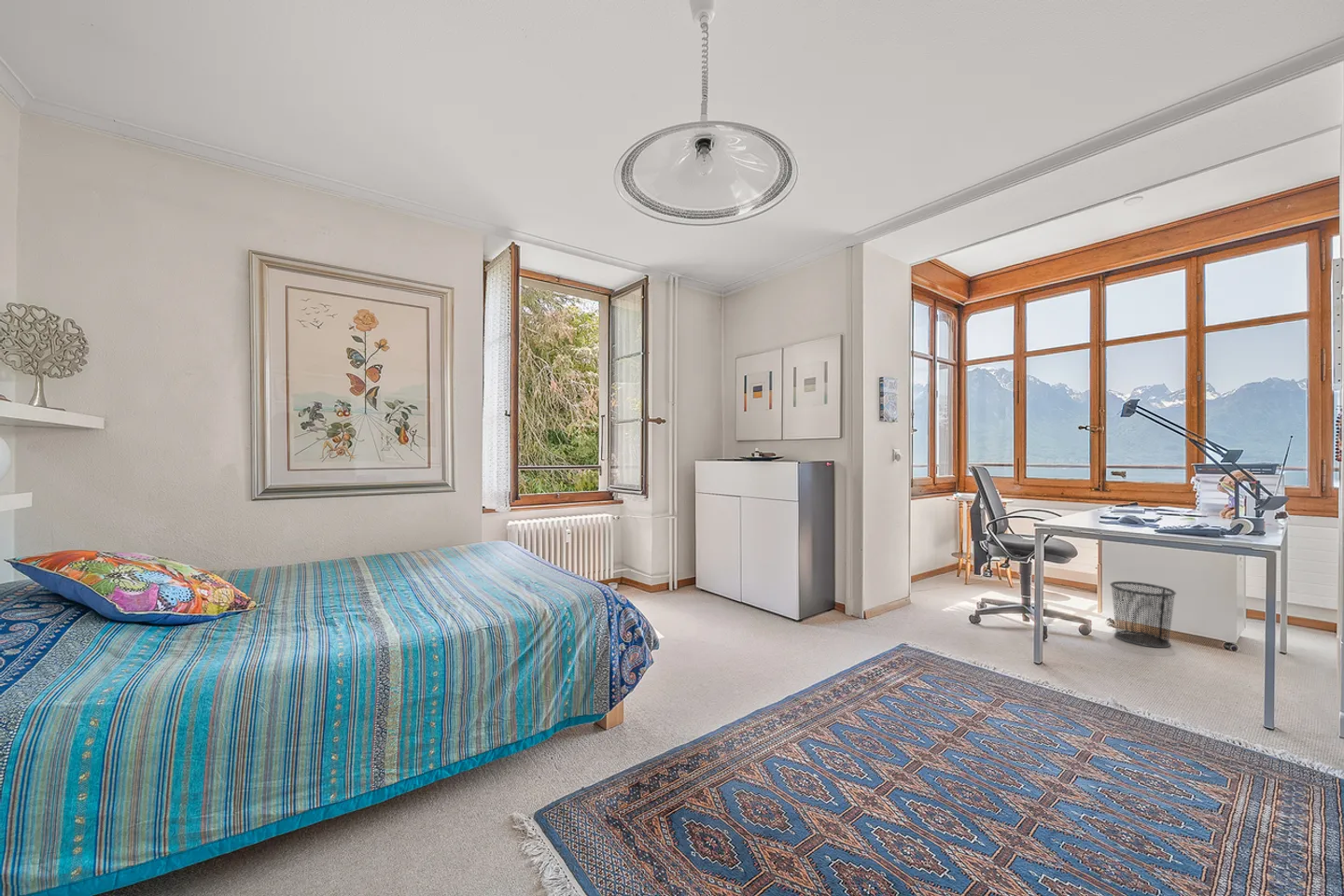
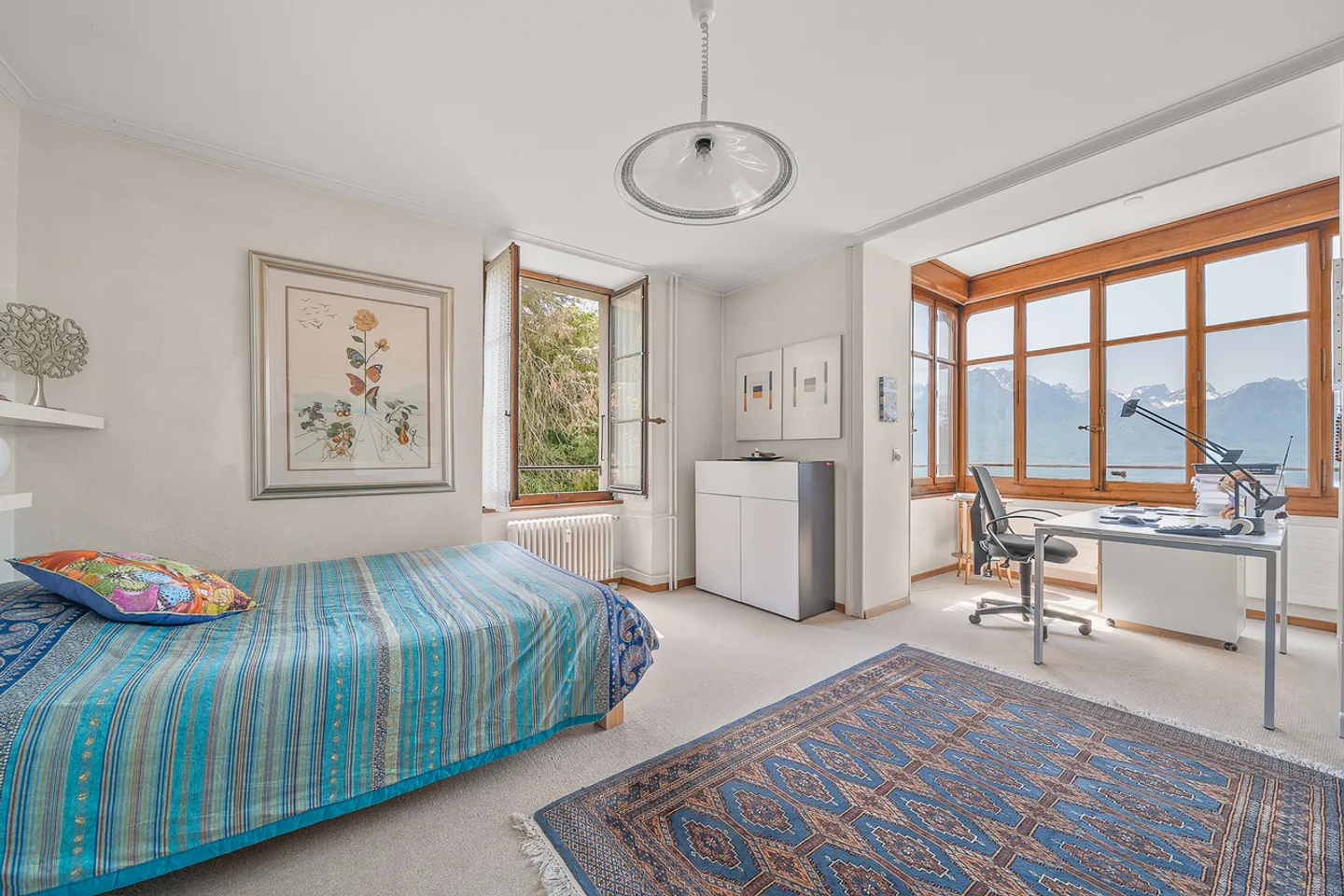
- waste bin (1141, 613)
